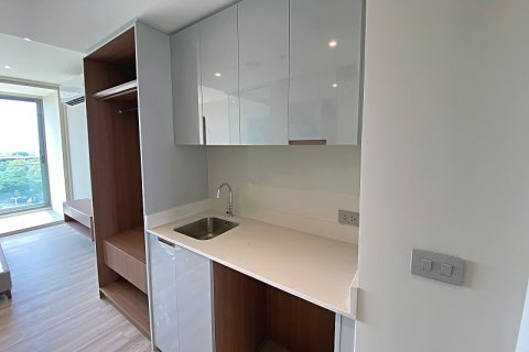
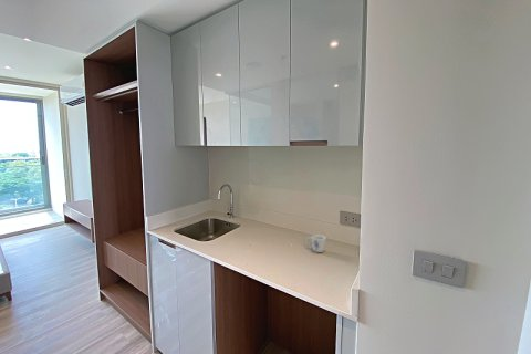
+ mug (315, 242)
